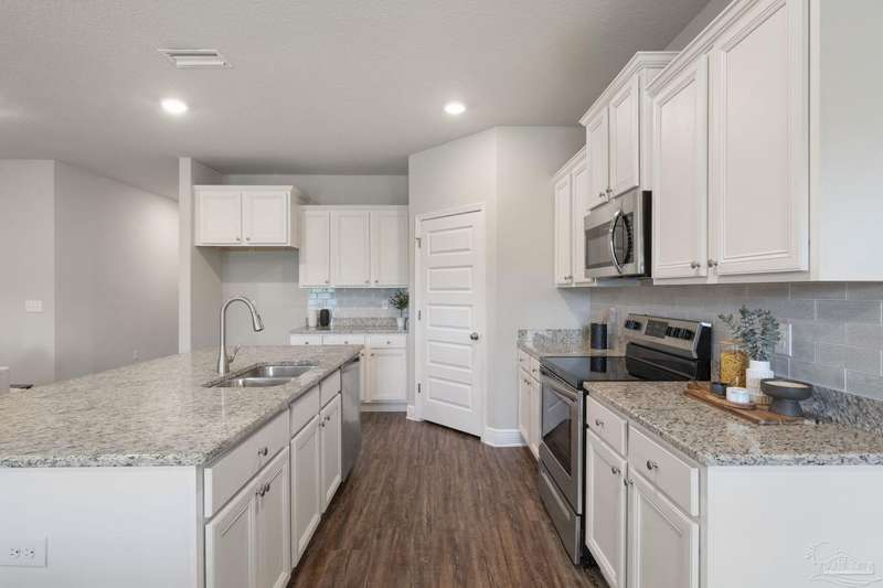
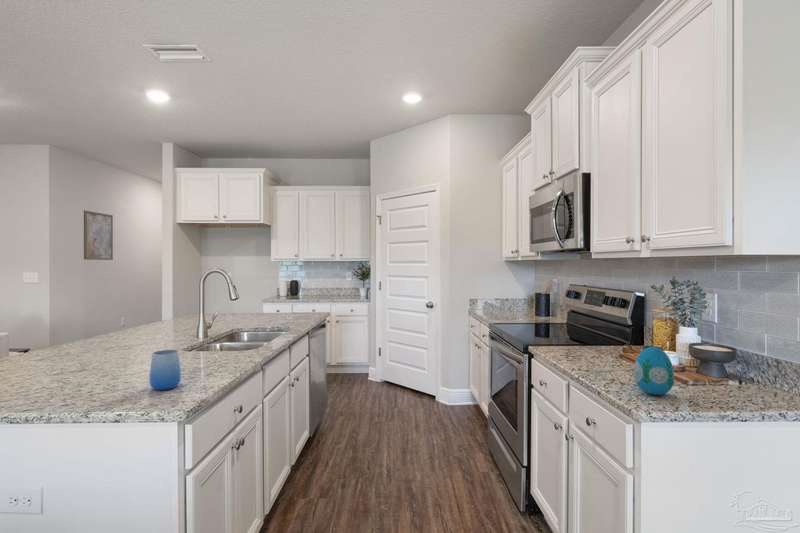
+ cup (165, 369)
+ wall art (99, 236)
+ decorative egg (653, 370)
